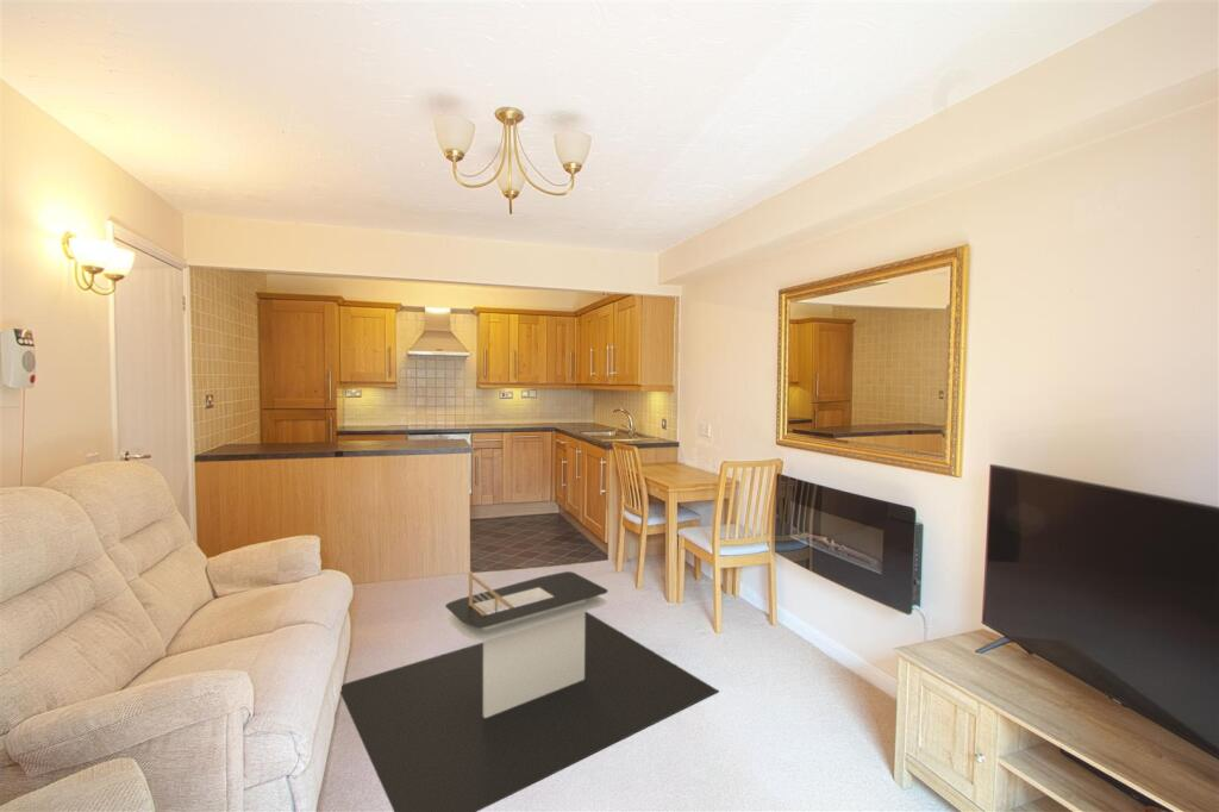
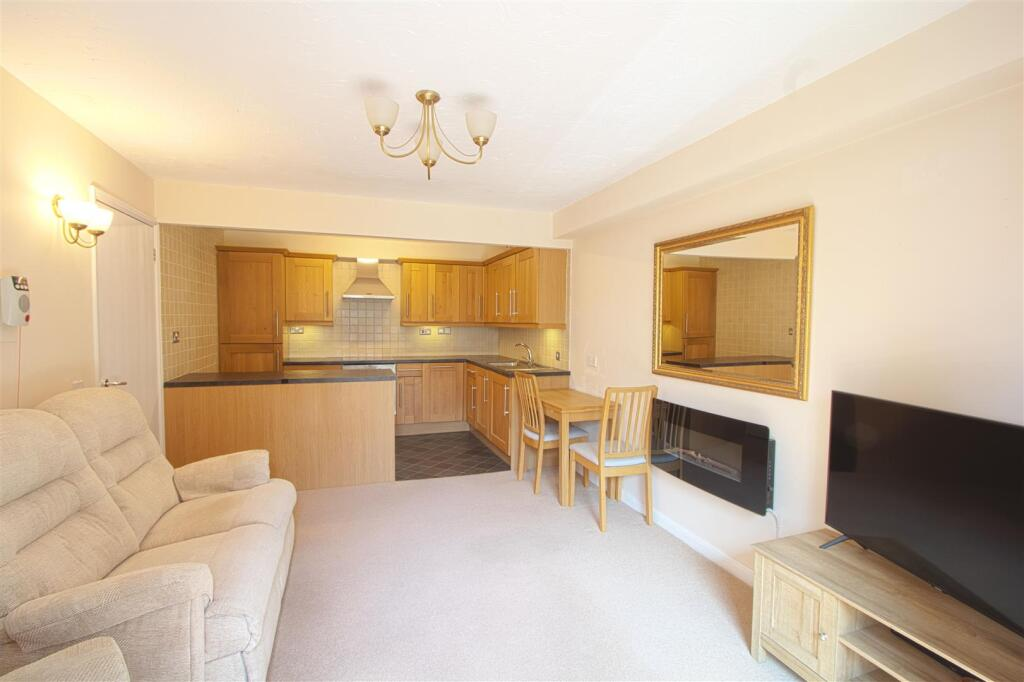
- coffee table (527, 626)
